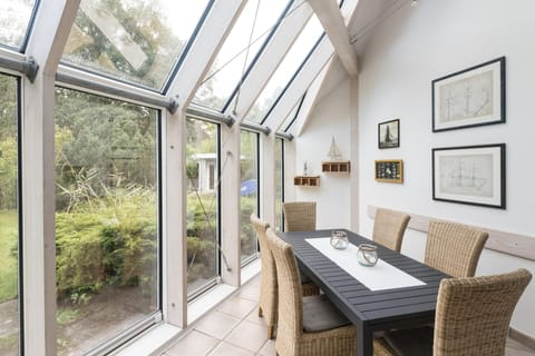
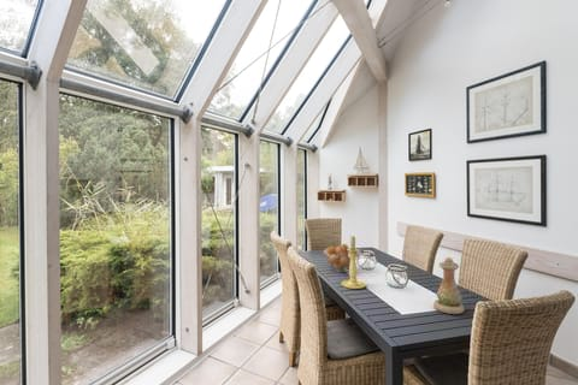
+ candle holder (353, 260)
+ fruit basket (341, 256)
+ vase (448, 283)
